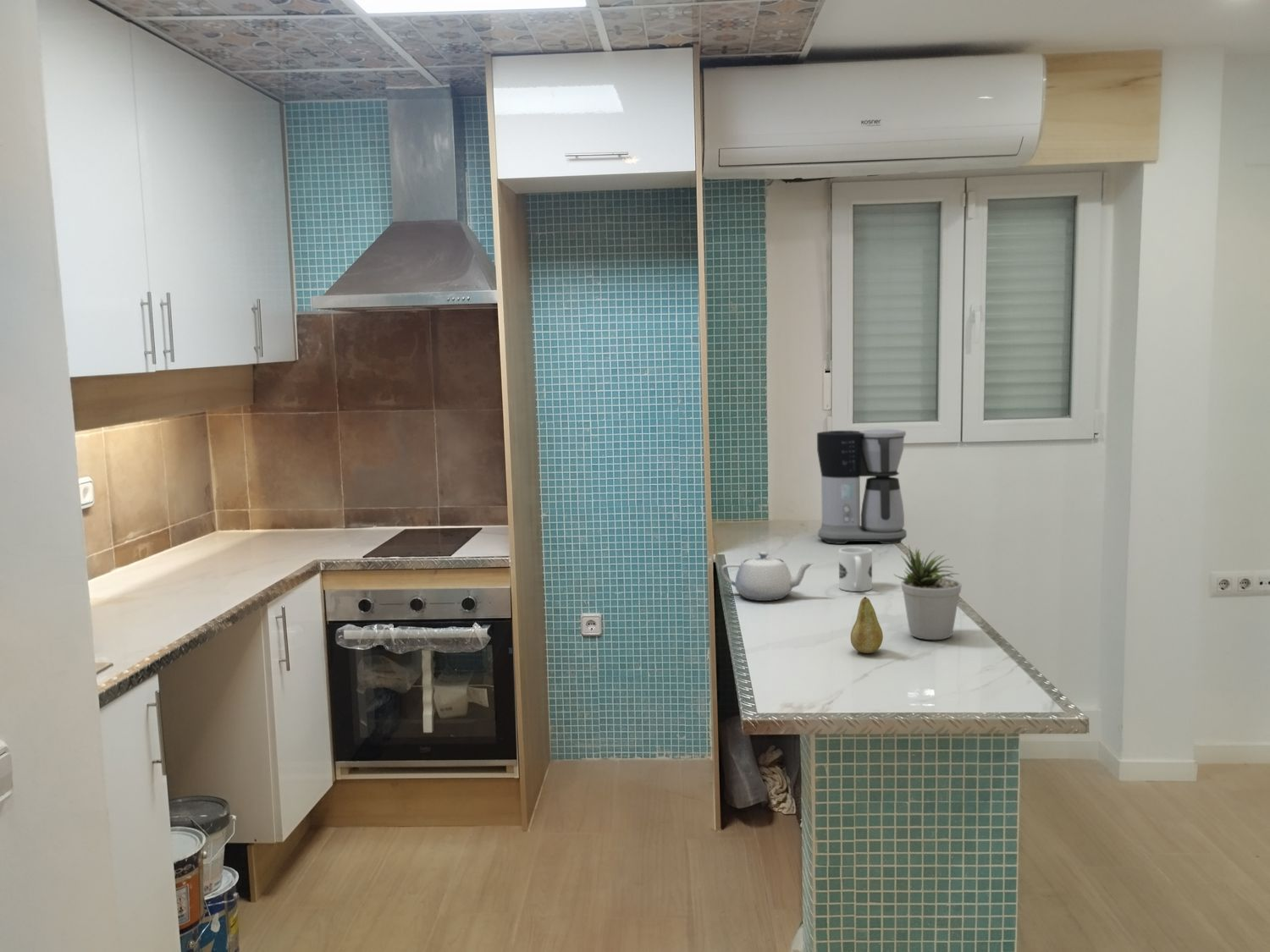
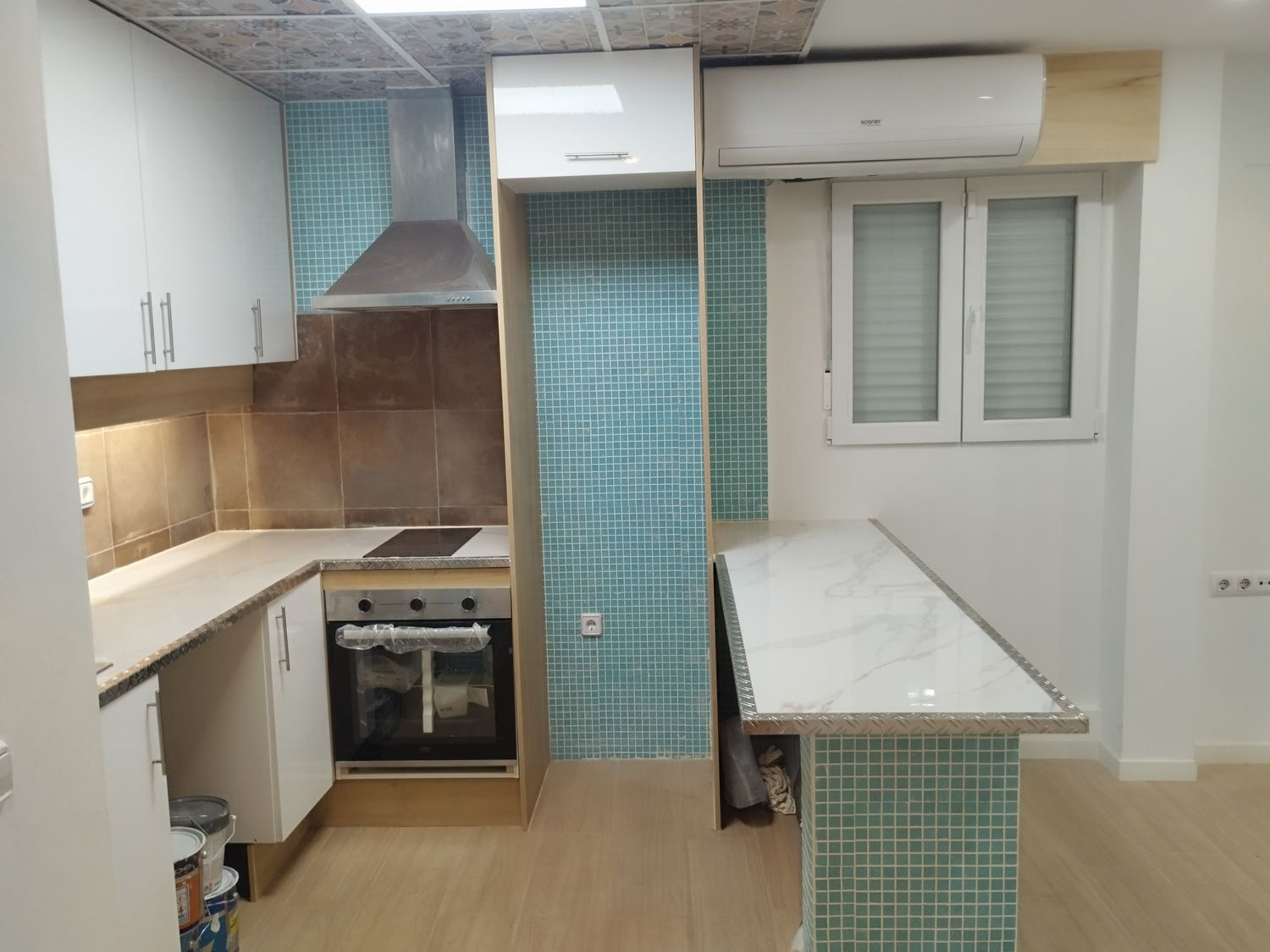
- coffee maker (859, 486)
- potted plant (928, 589)
- teapot (766, 574)
- fruit (866, 623)
- mug (856, 570)
